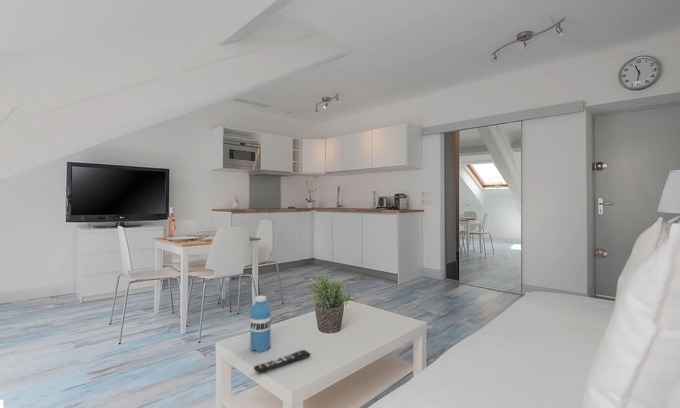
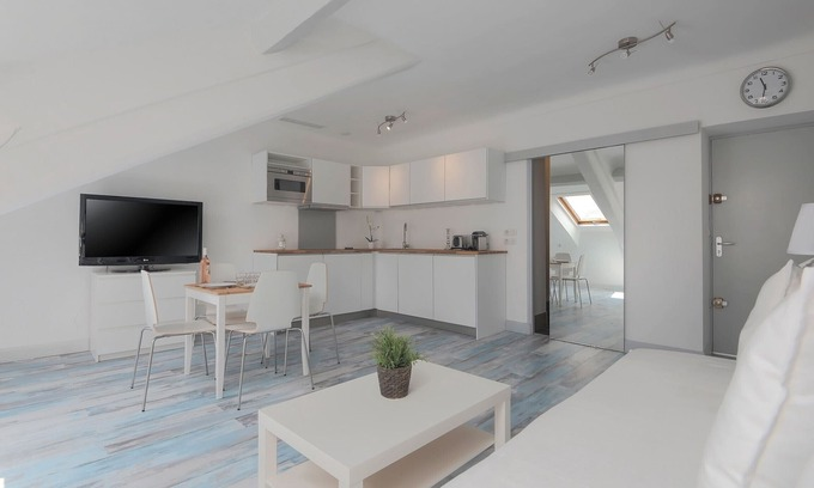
- remote control (283, 360)
- water bottle (260, 322)
